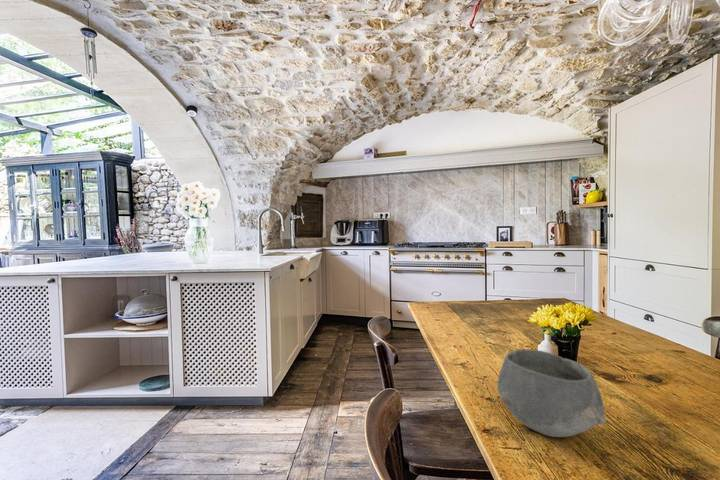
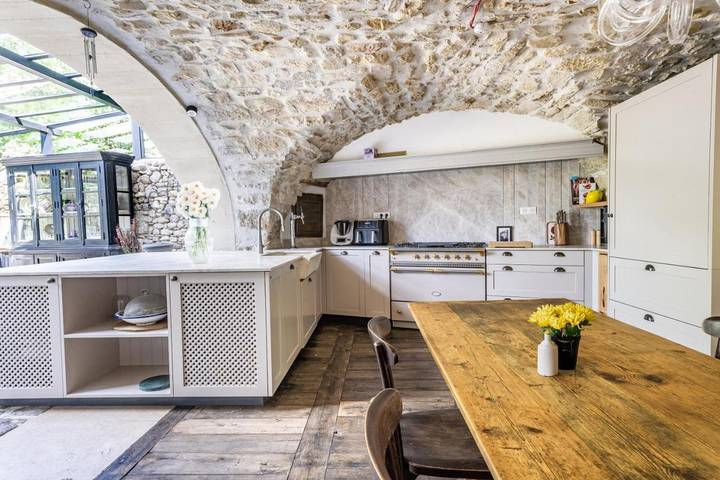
- bowl (546, 394)
